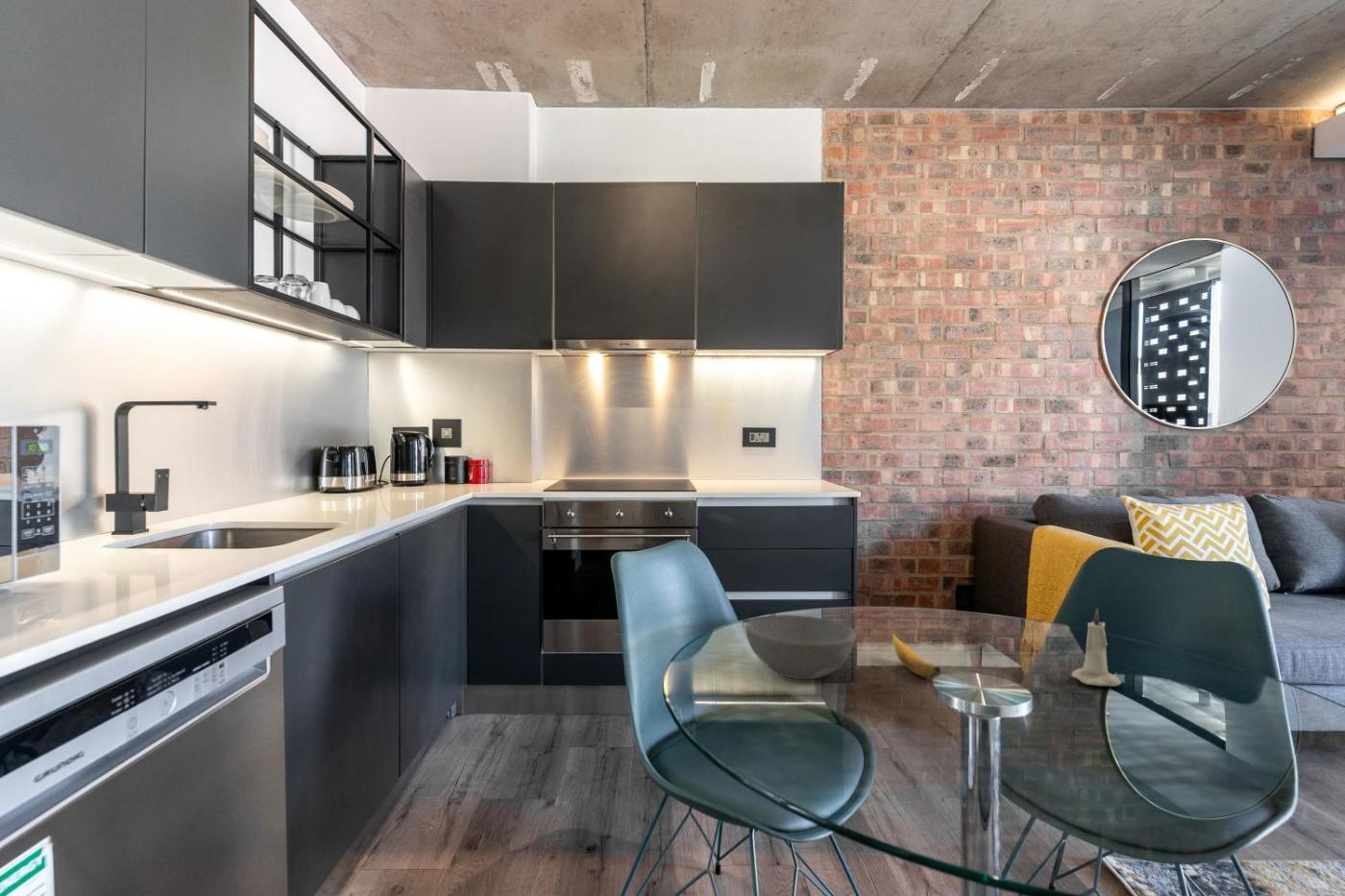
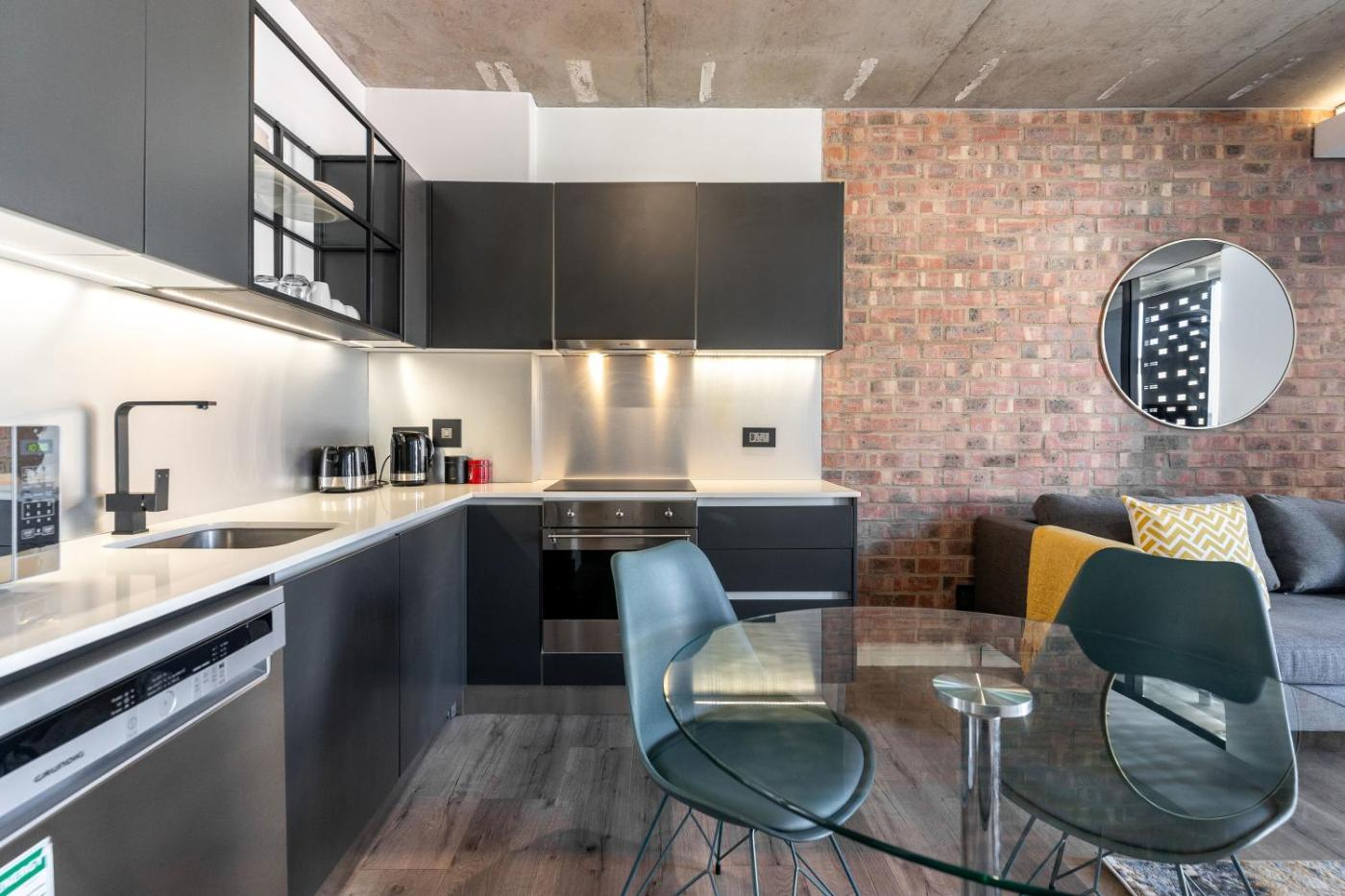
- candle (1098, 644)
- banana (914, 656)
- bowl (799, 649)
